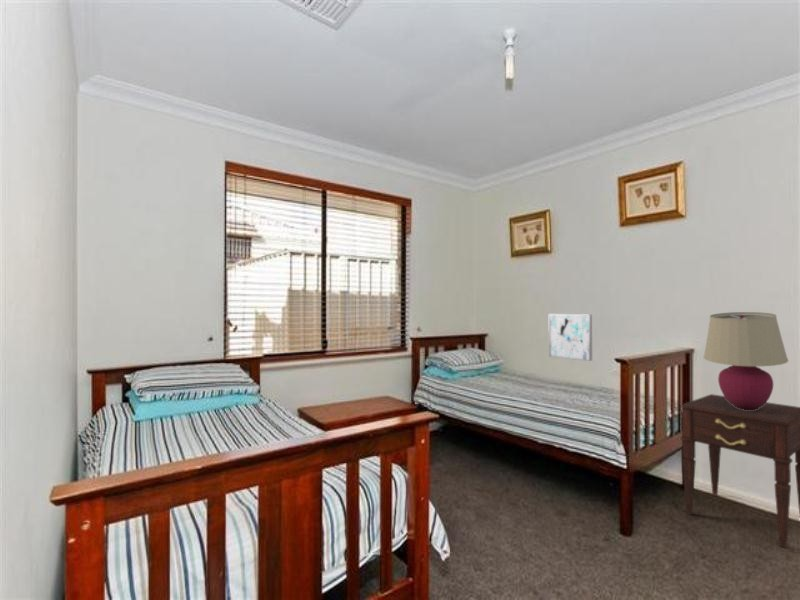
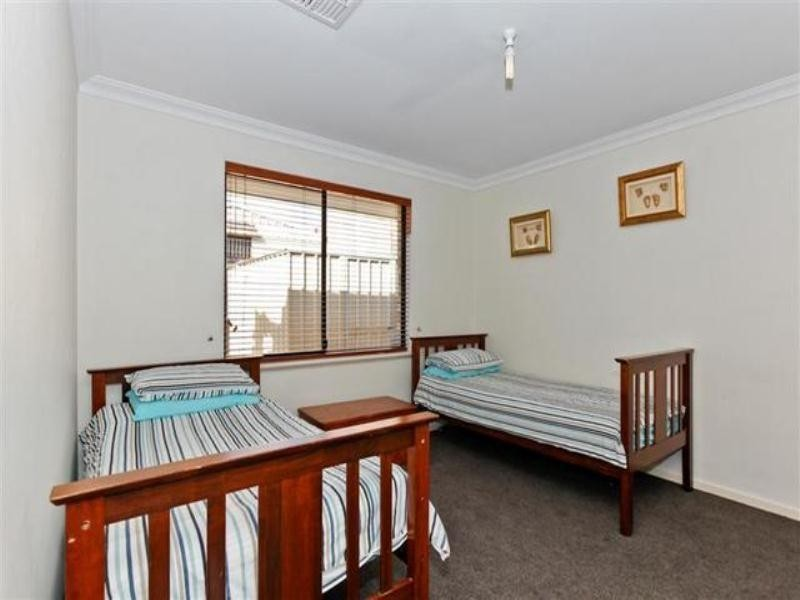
- nightstand (747, 453)
- wall art (569, 336)
- table lamp (745, 361)
